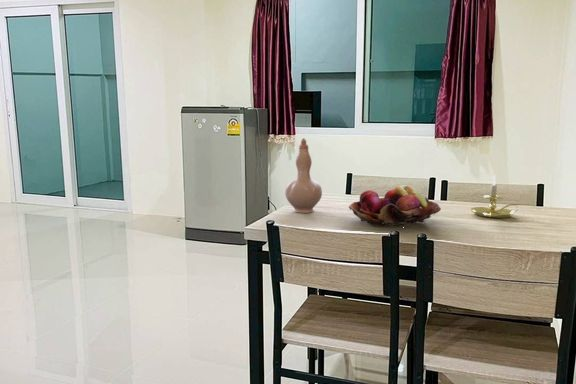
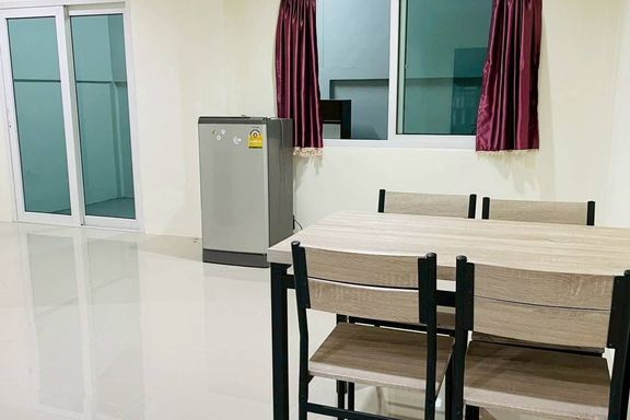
- candle holder (496, 195)
- vase (303, 175)
- fruit basket (396, 204)
